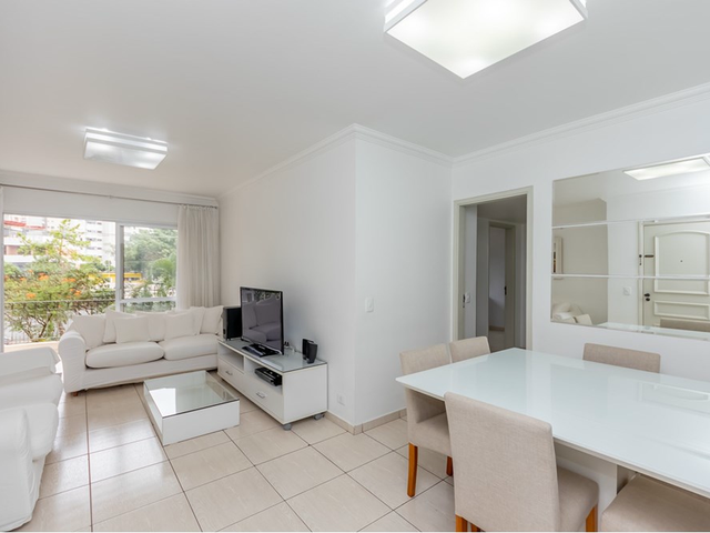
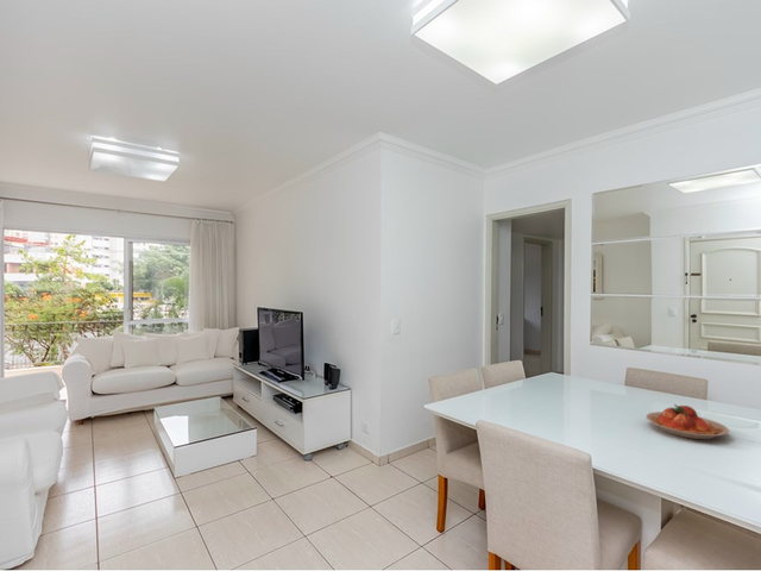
+ plate (685, 419)
